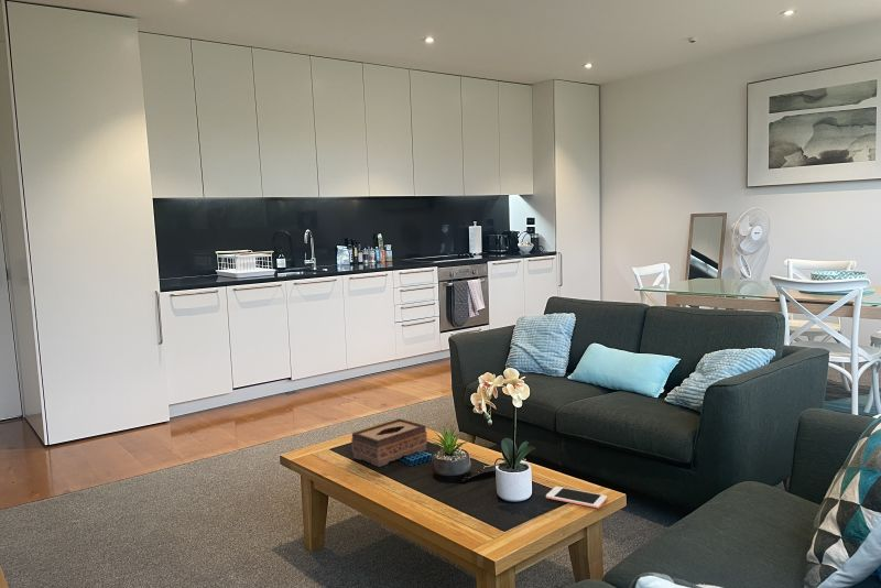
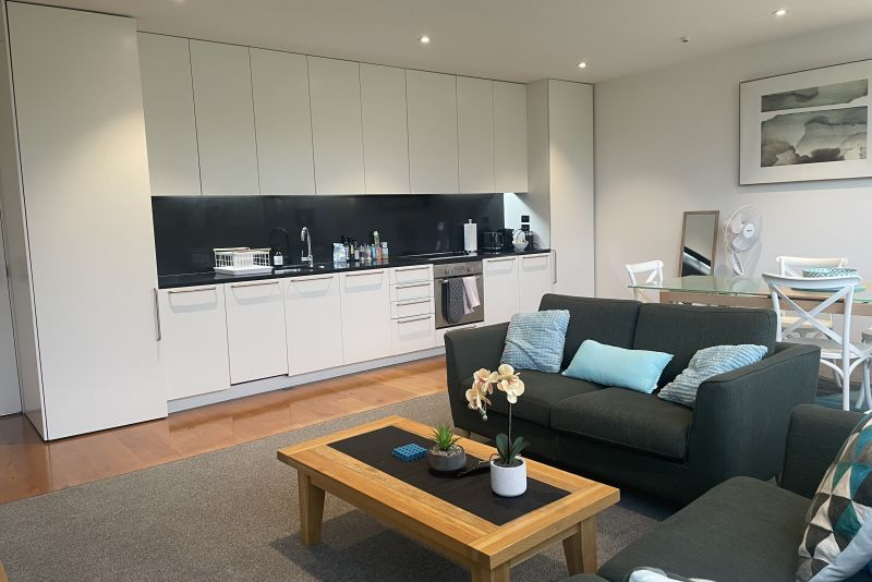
- cell phone (576, 497)
- tissue box (389, 442)
